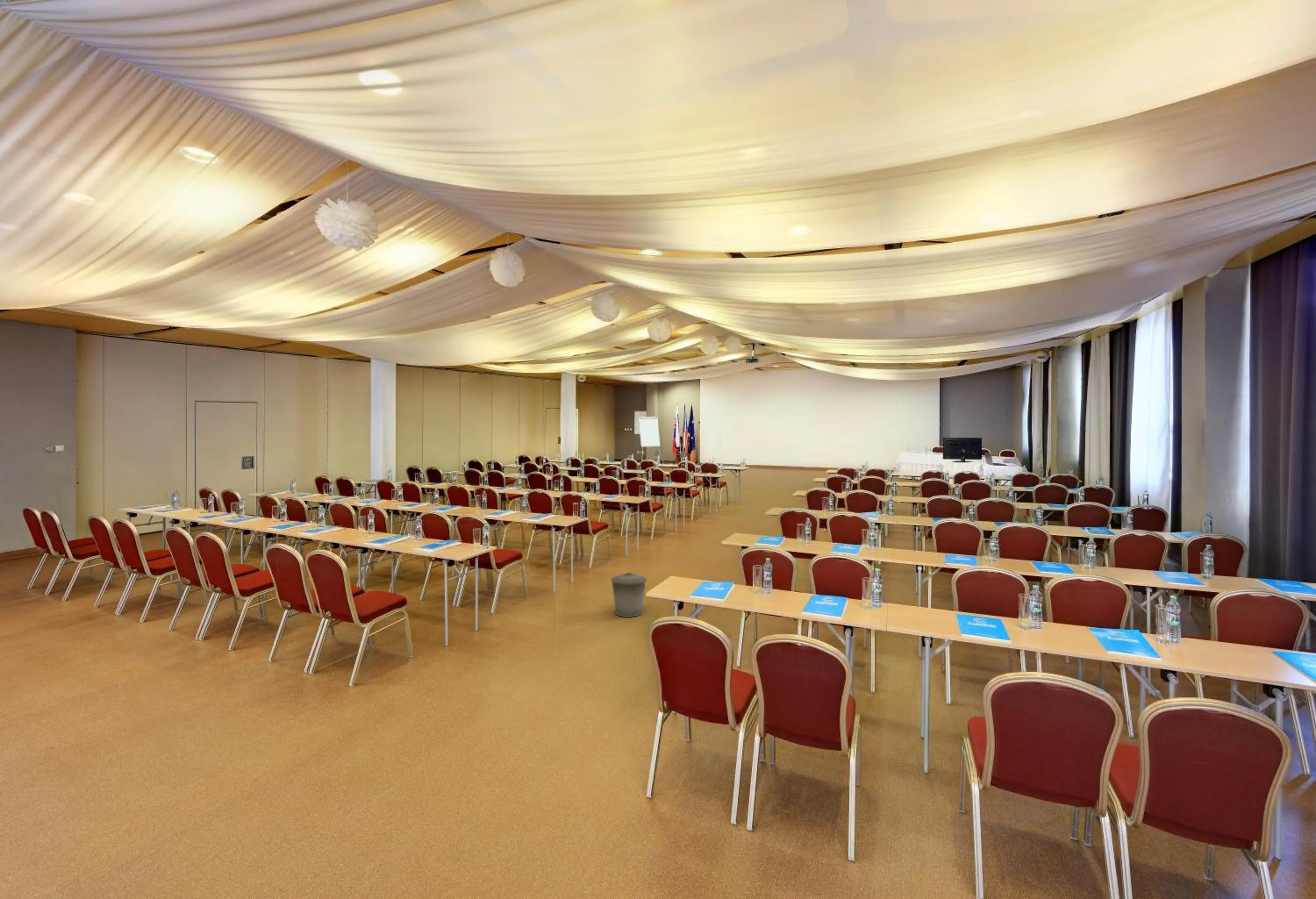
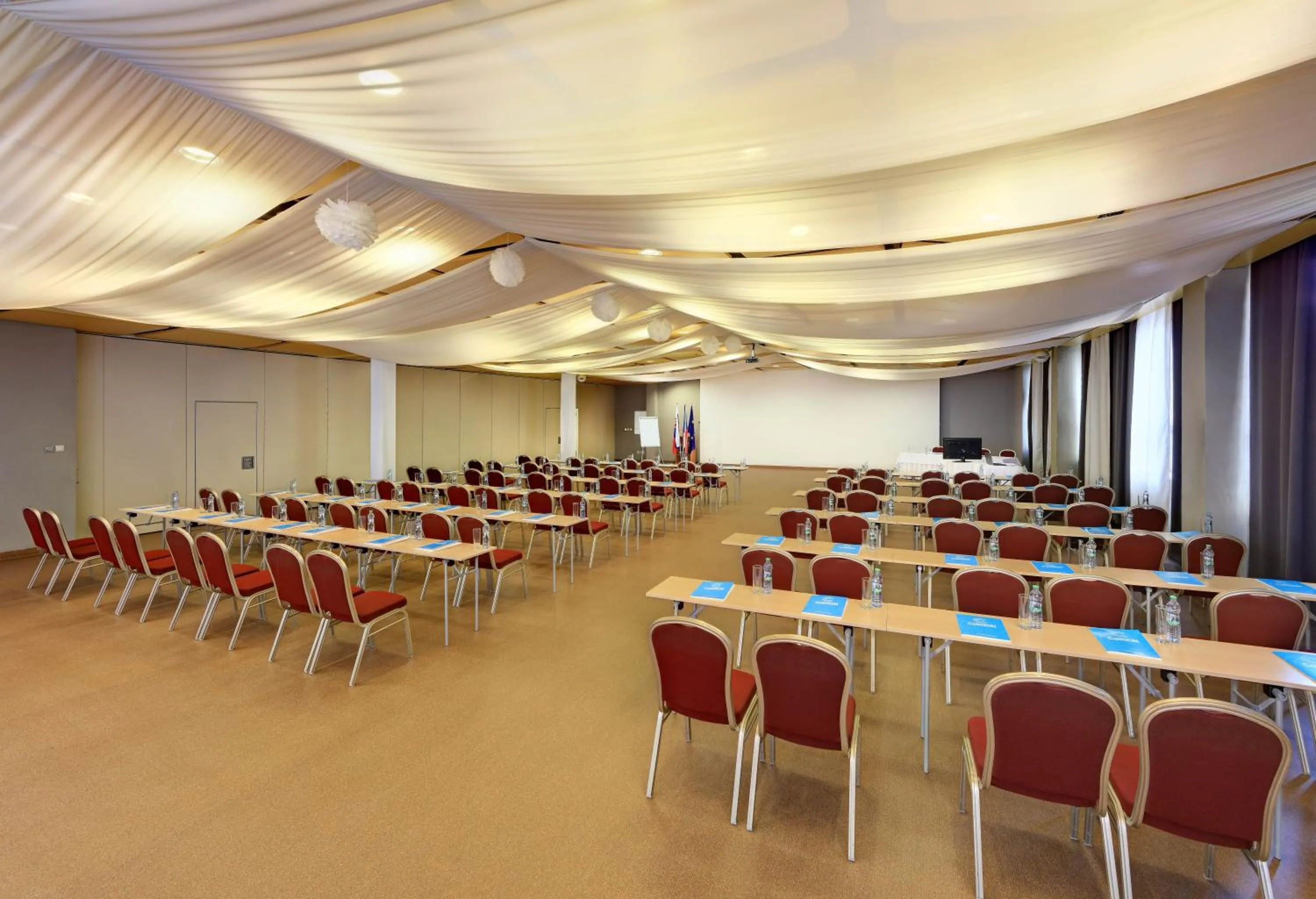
- trash can (629, 593)
